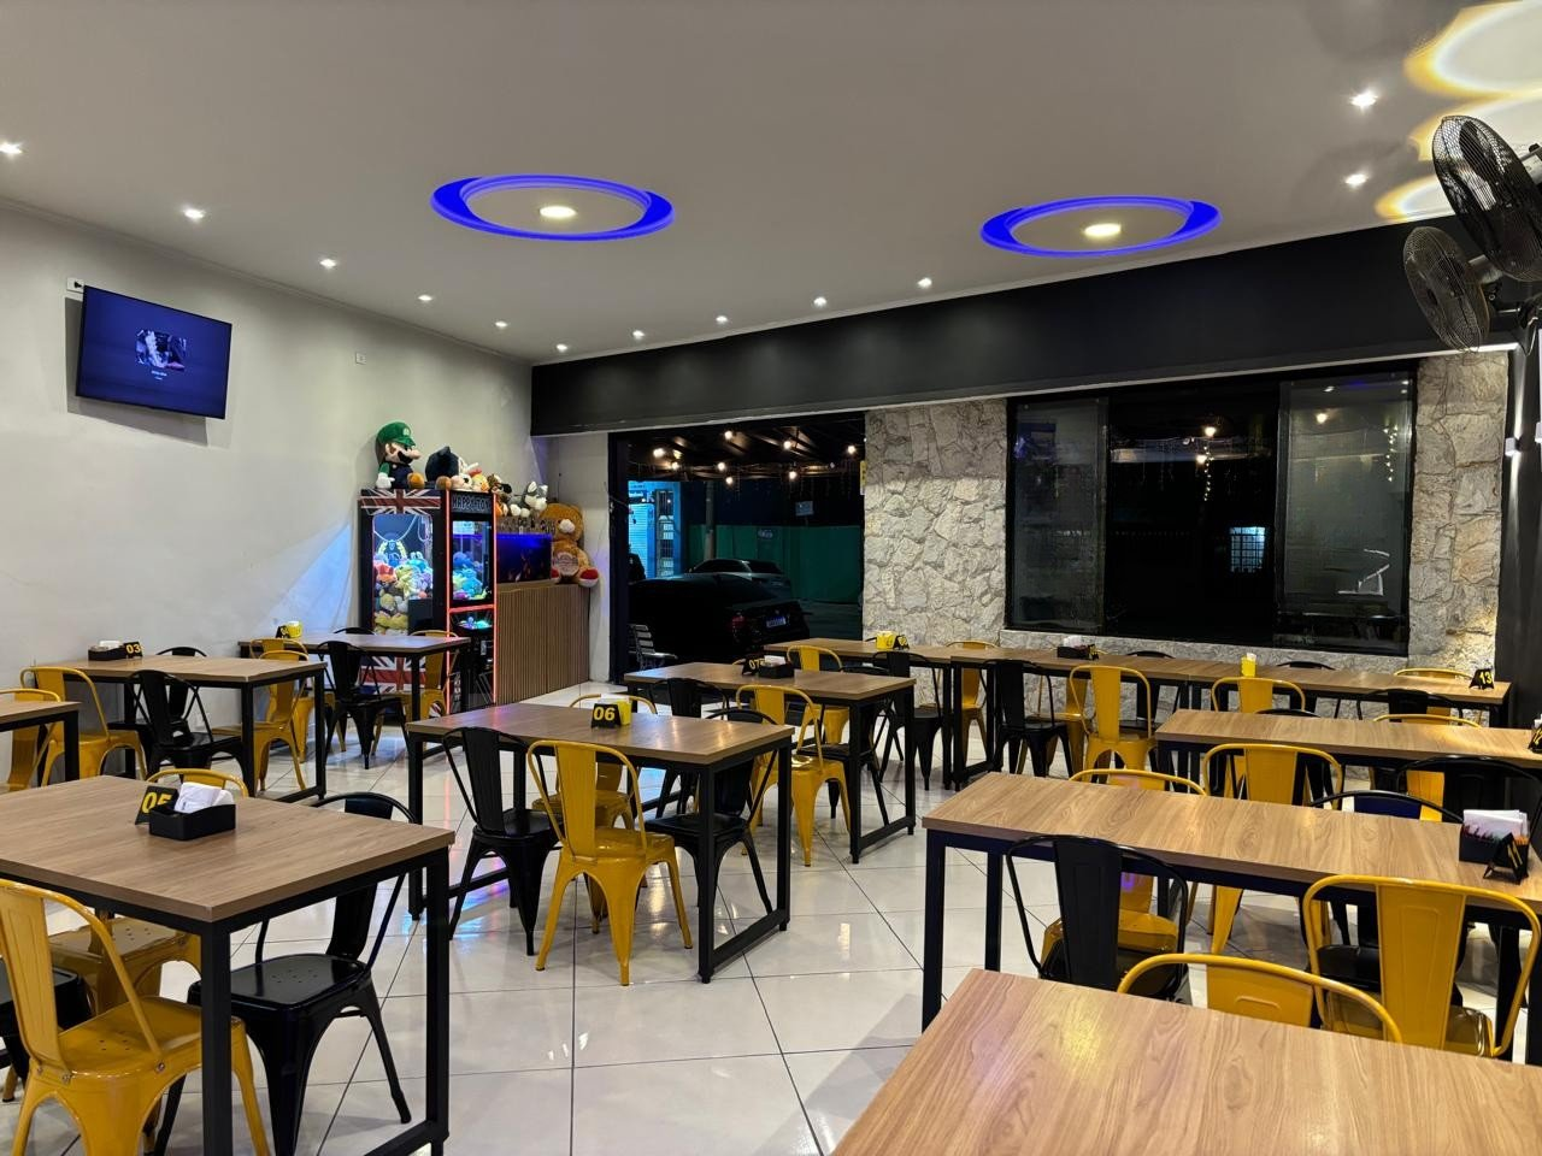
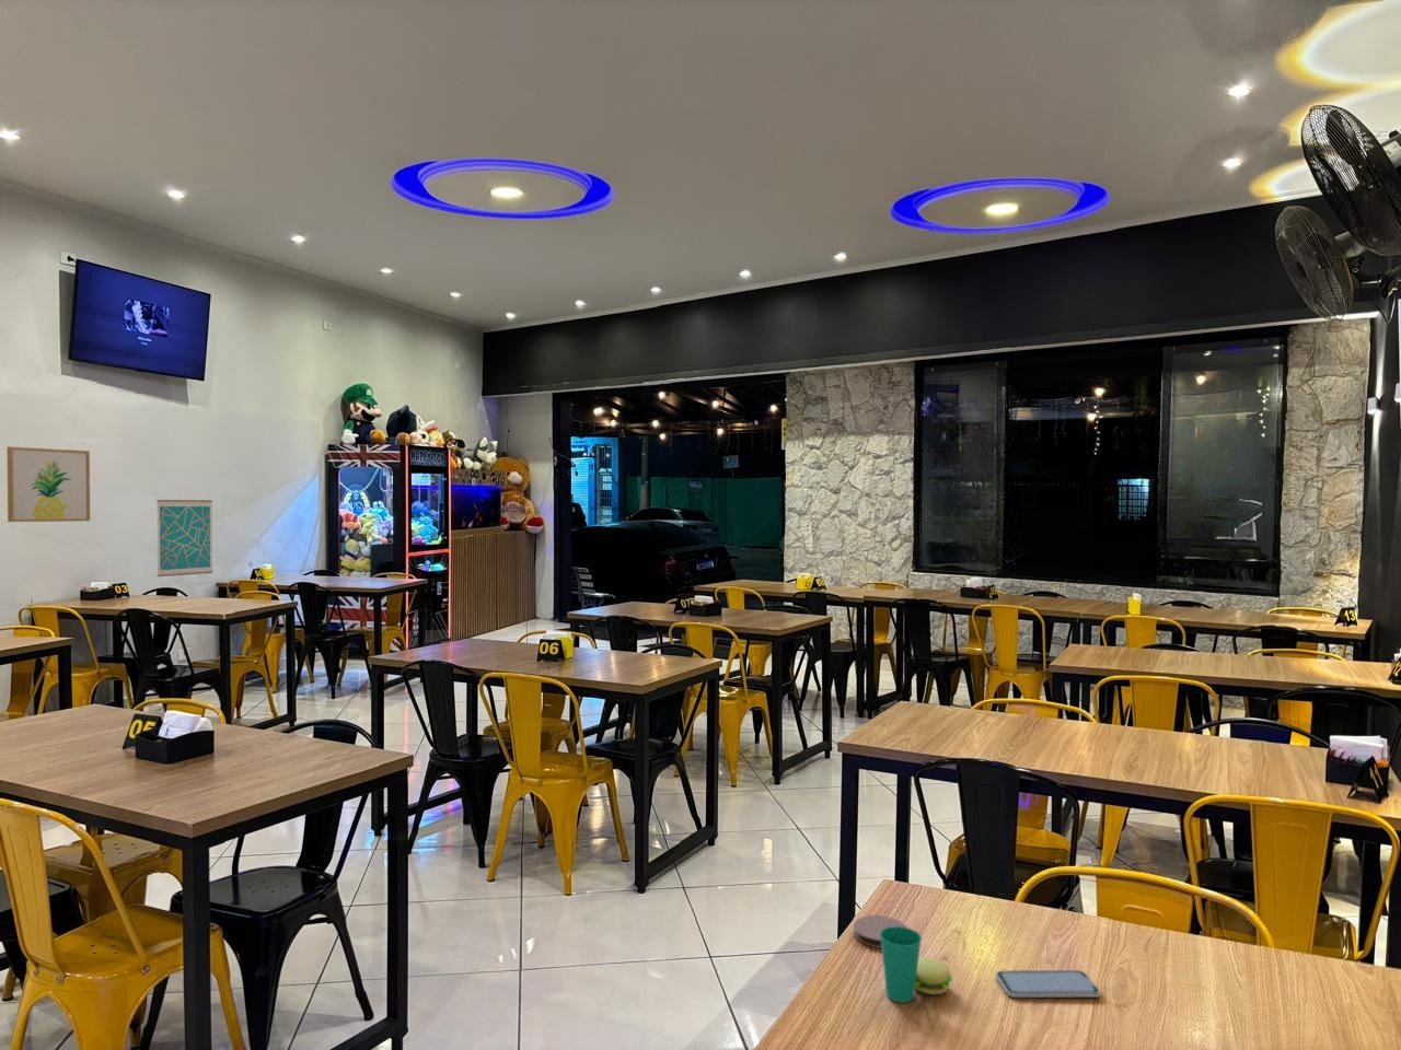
+ wall art (185, 537)
+ cup (915, 962)
+ smartphone (1047, 984)
+ coaster (880, 931)
+ wall art (50, 484)
